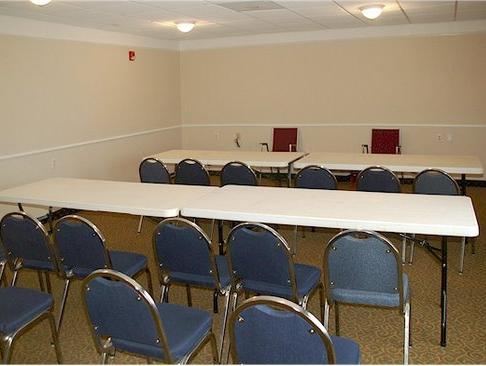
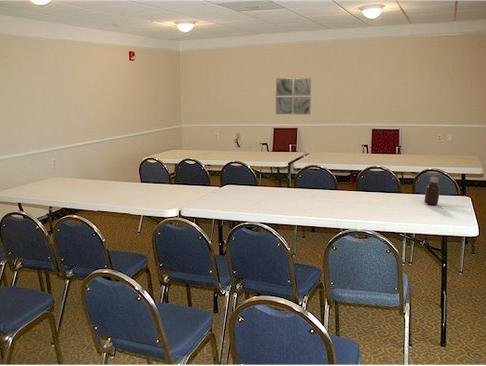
+ wall art (293, 95)
+ bottle (432, 190)
